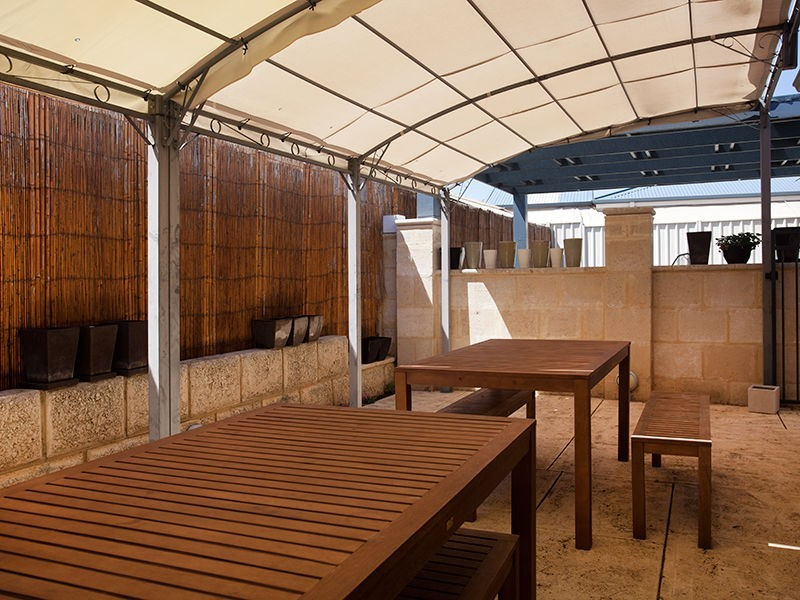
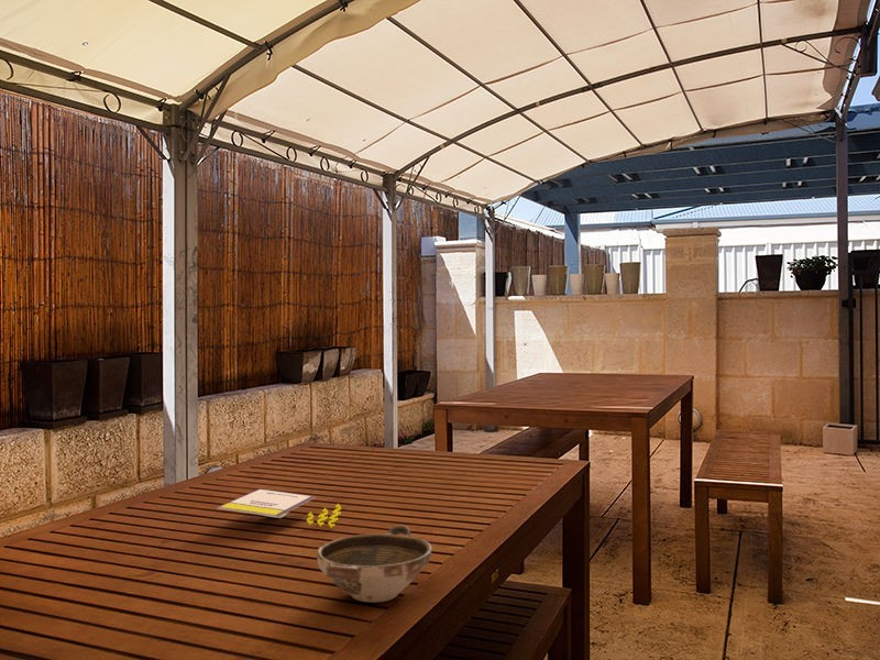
+ bowl (374, 568)
+ board game (288, 509)
